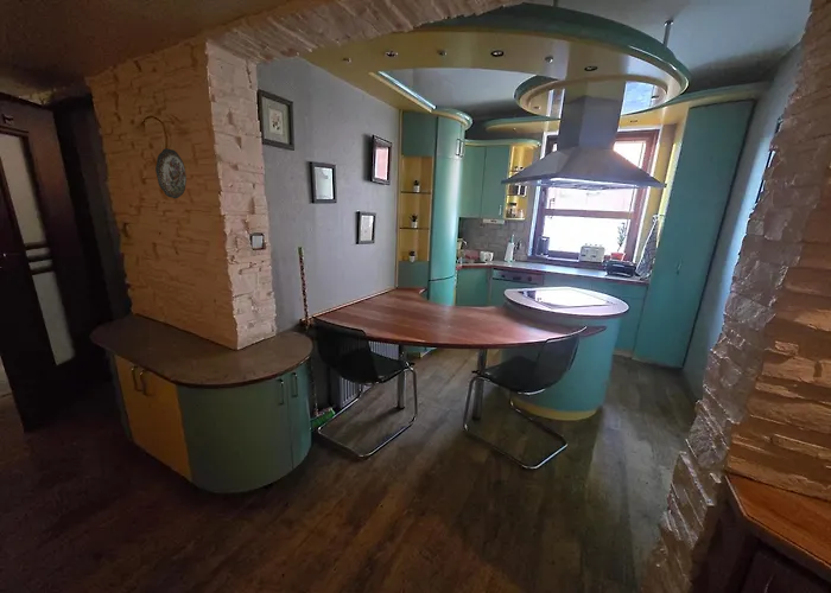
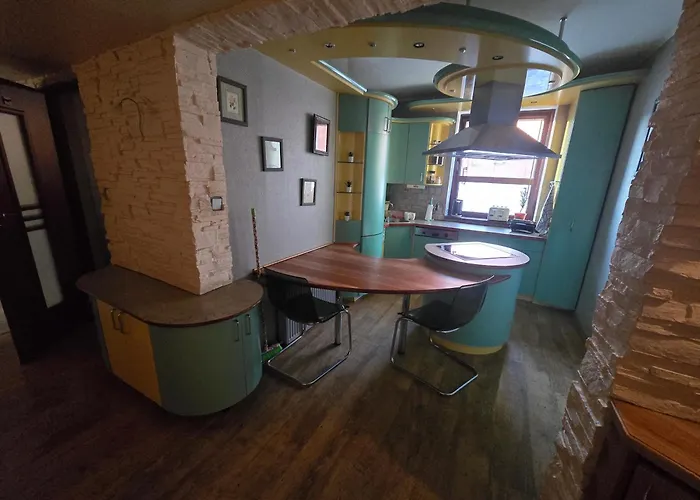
- decorative plate (172, 173)
